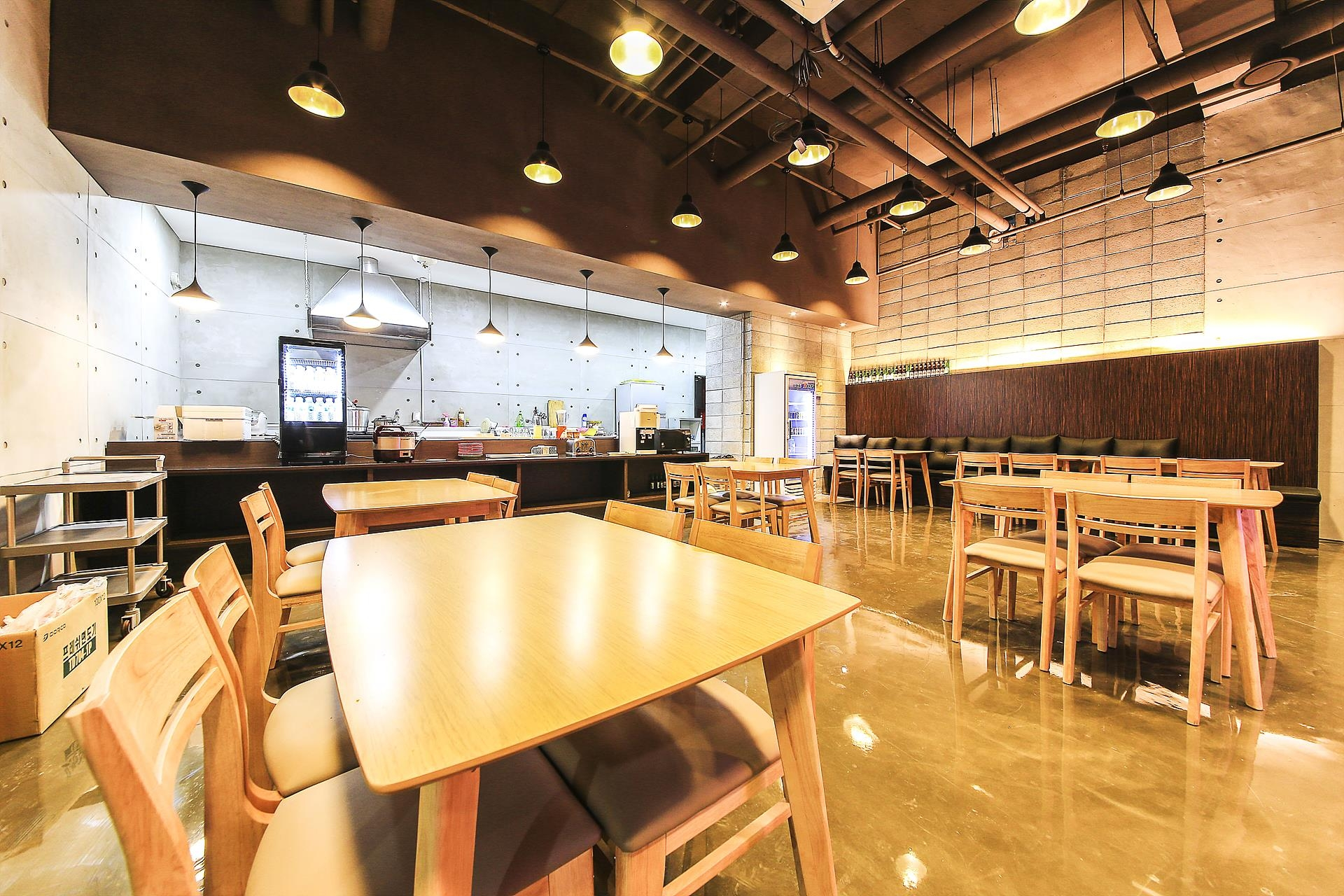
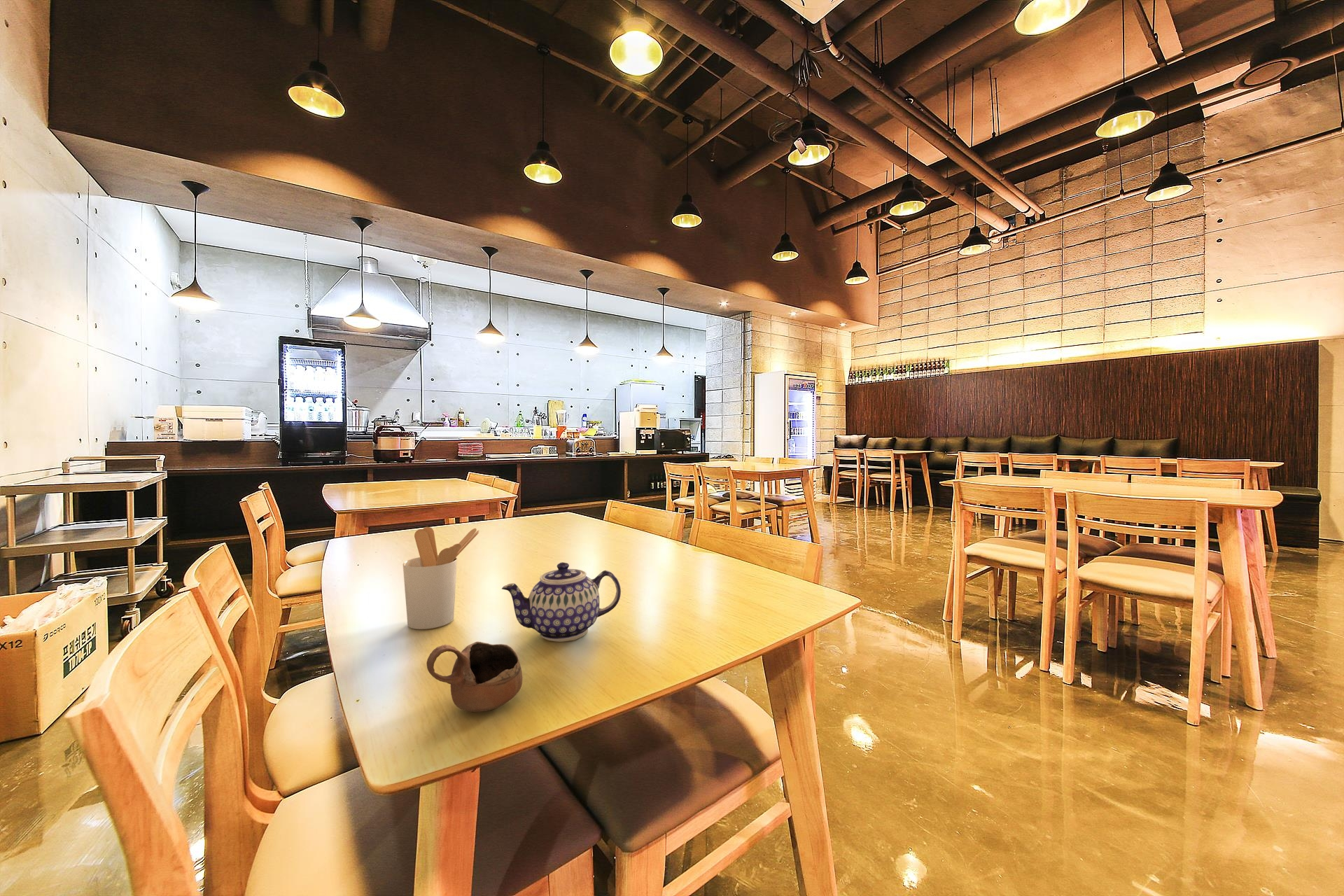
+ cup (477, 668)
+ utensil holder (444, 574)
+ teapot (564, 597)
